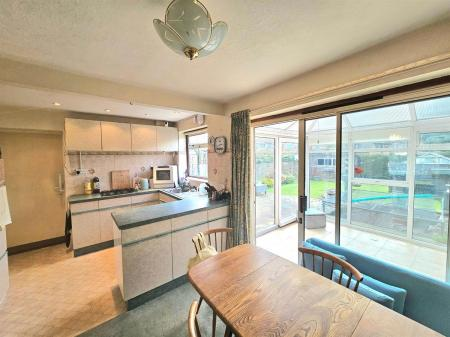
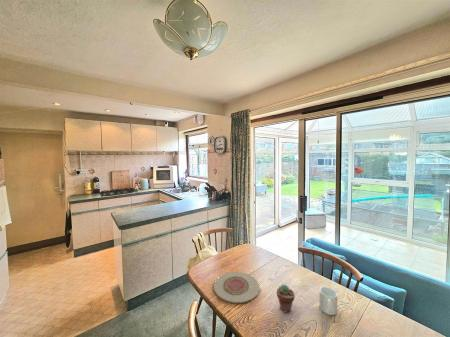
+ potted succulent (285, 296)
+ mug (328, 302)
+ plate (236, 285)
